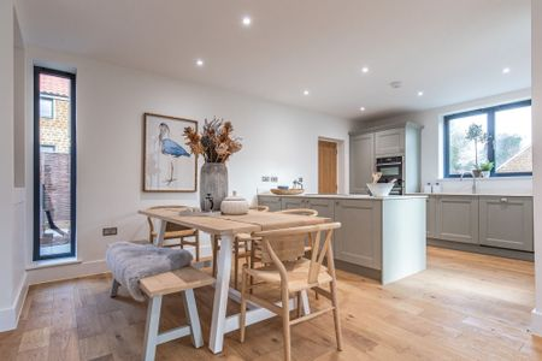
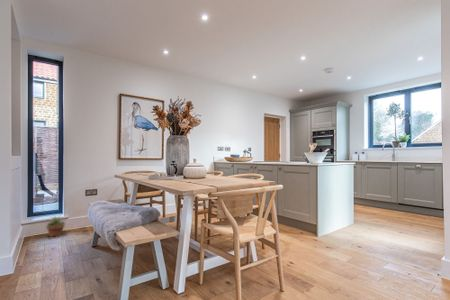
+ potted plant (56, 225)
